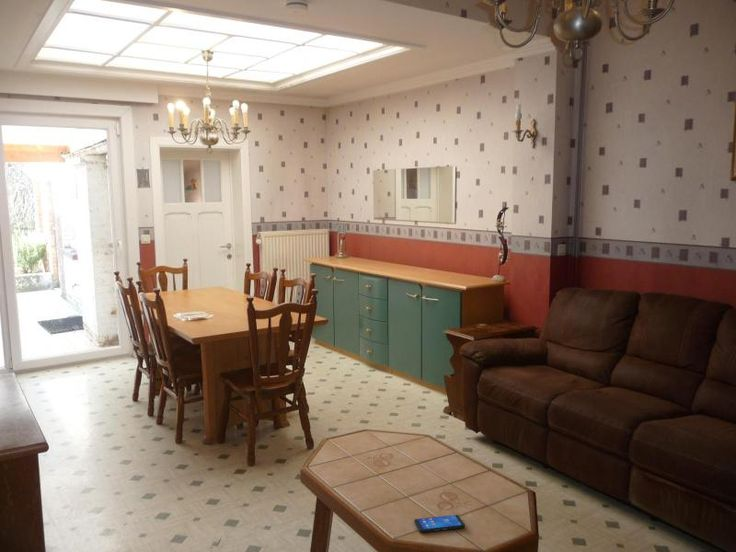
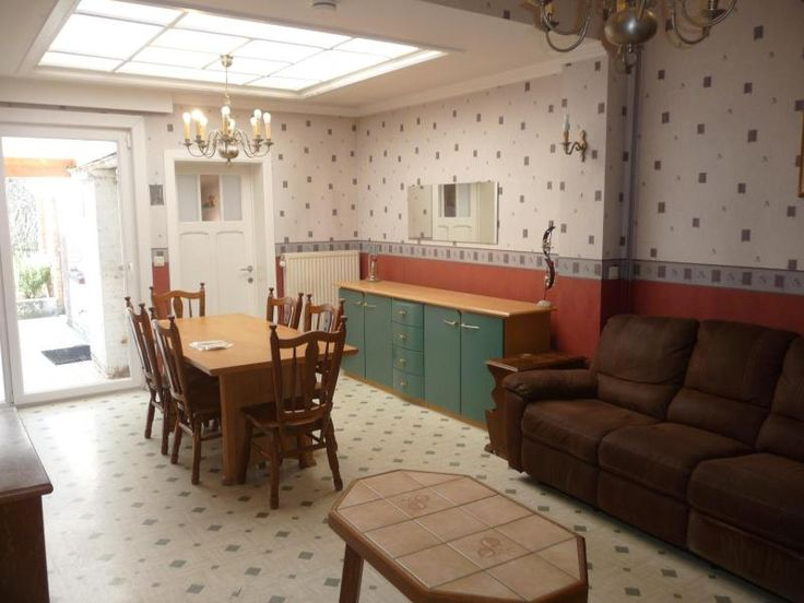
- smartphone (439, 523)
